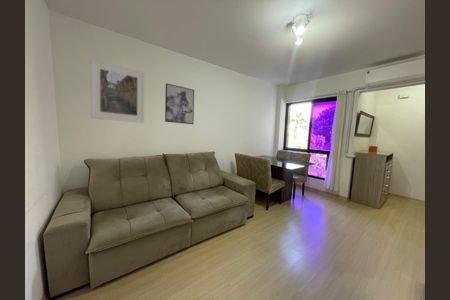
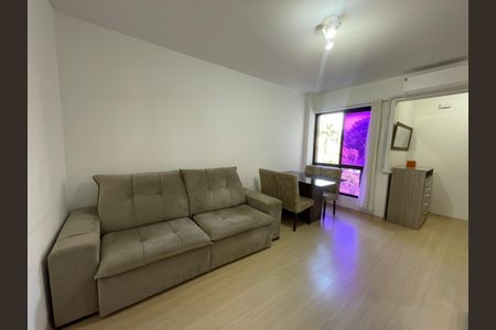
- wall art (180, 105)
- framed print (119, 93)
